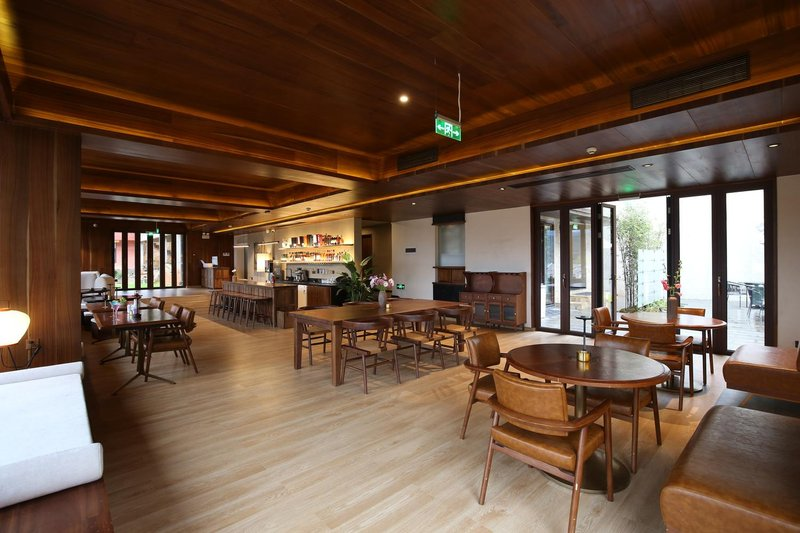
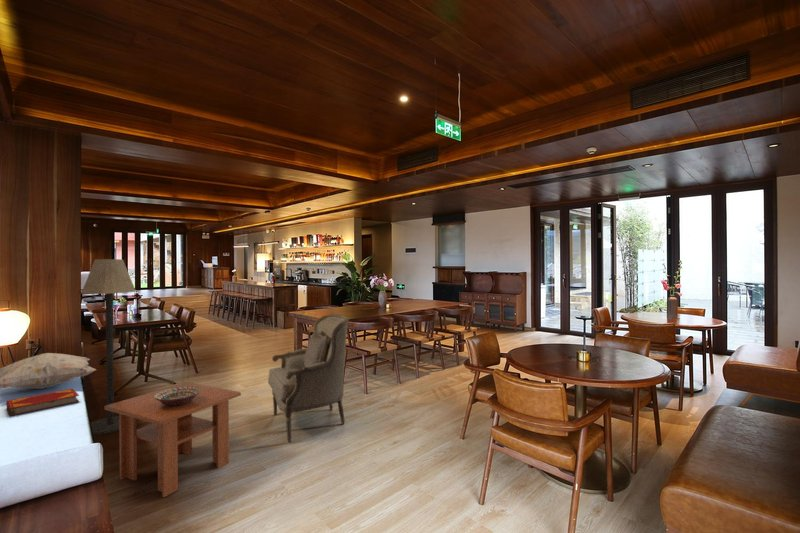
+ hardback book (43, 401)
+ coffee table (176, 434)
+ floor lamp (109, 342)
+ decorative pillow (46, 370)
+ armchair (312, 369)
+ decorative bowl (178, 397)
